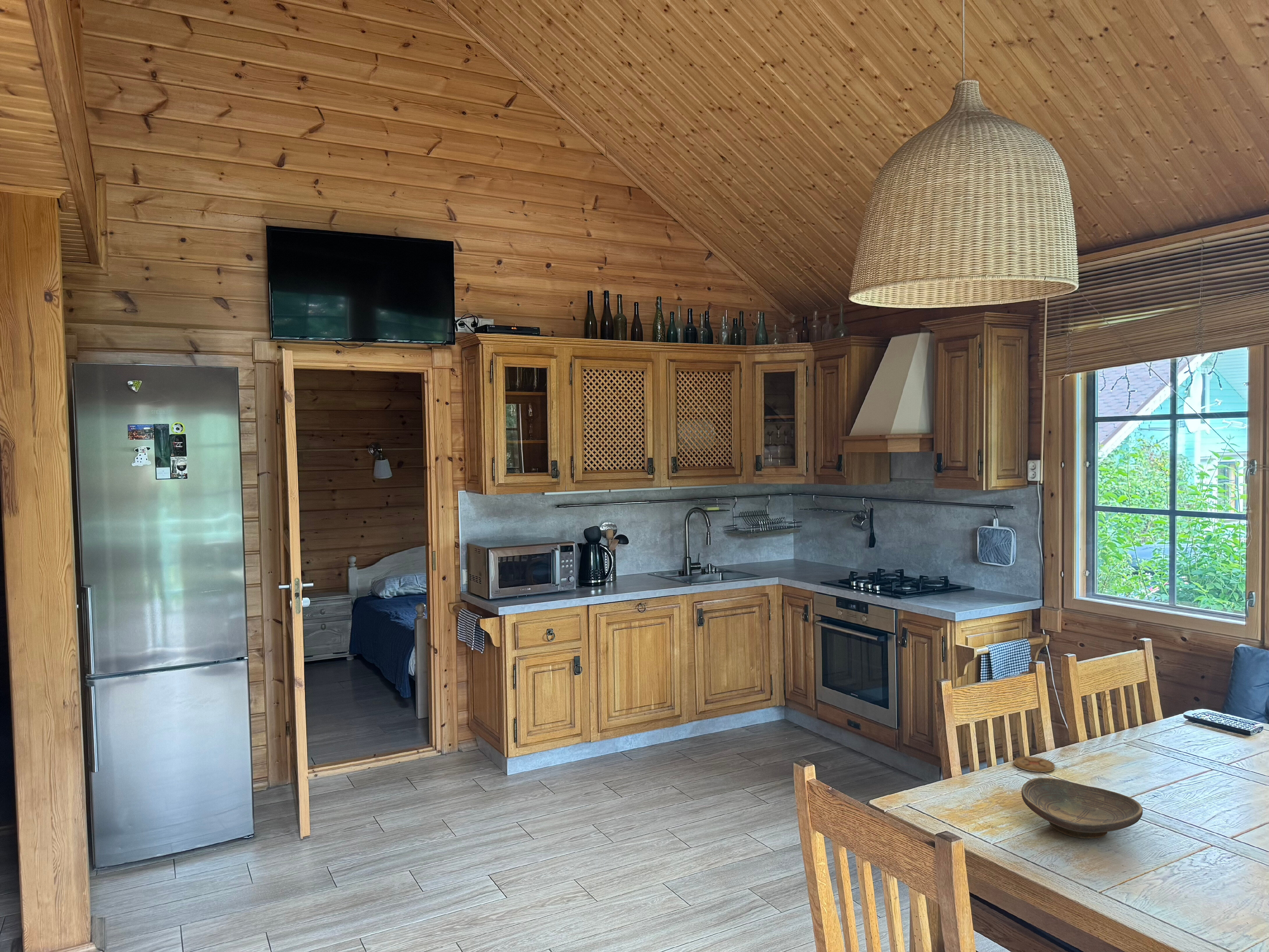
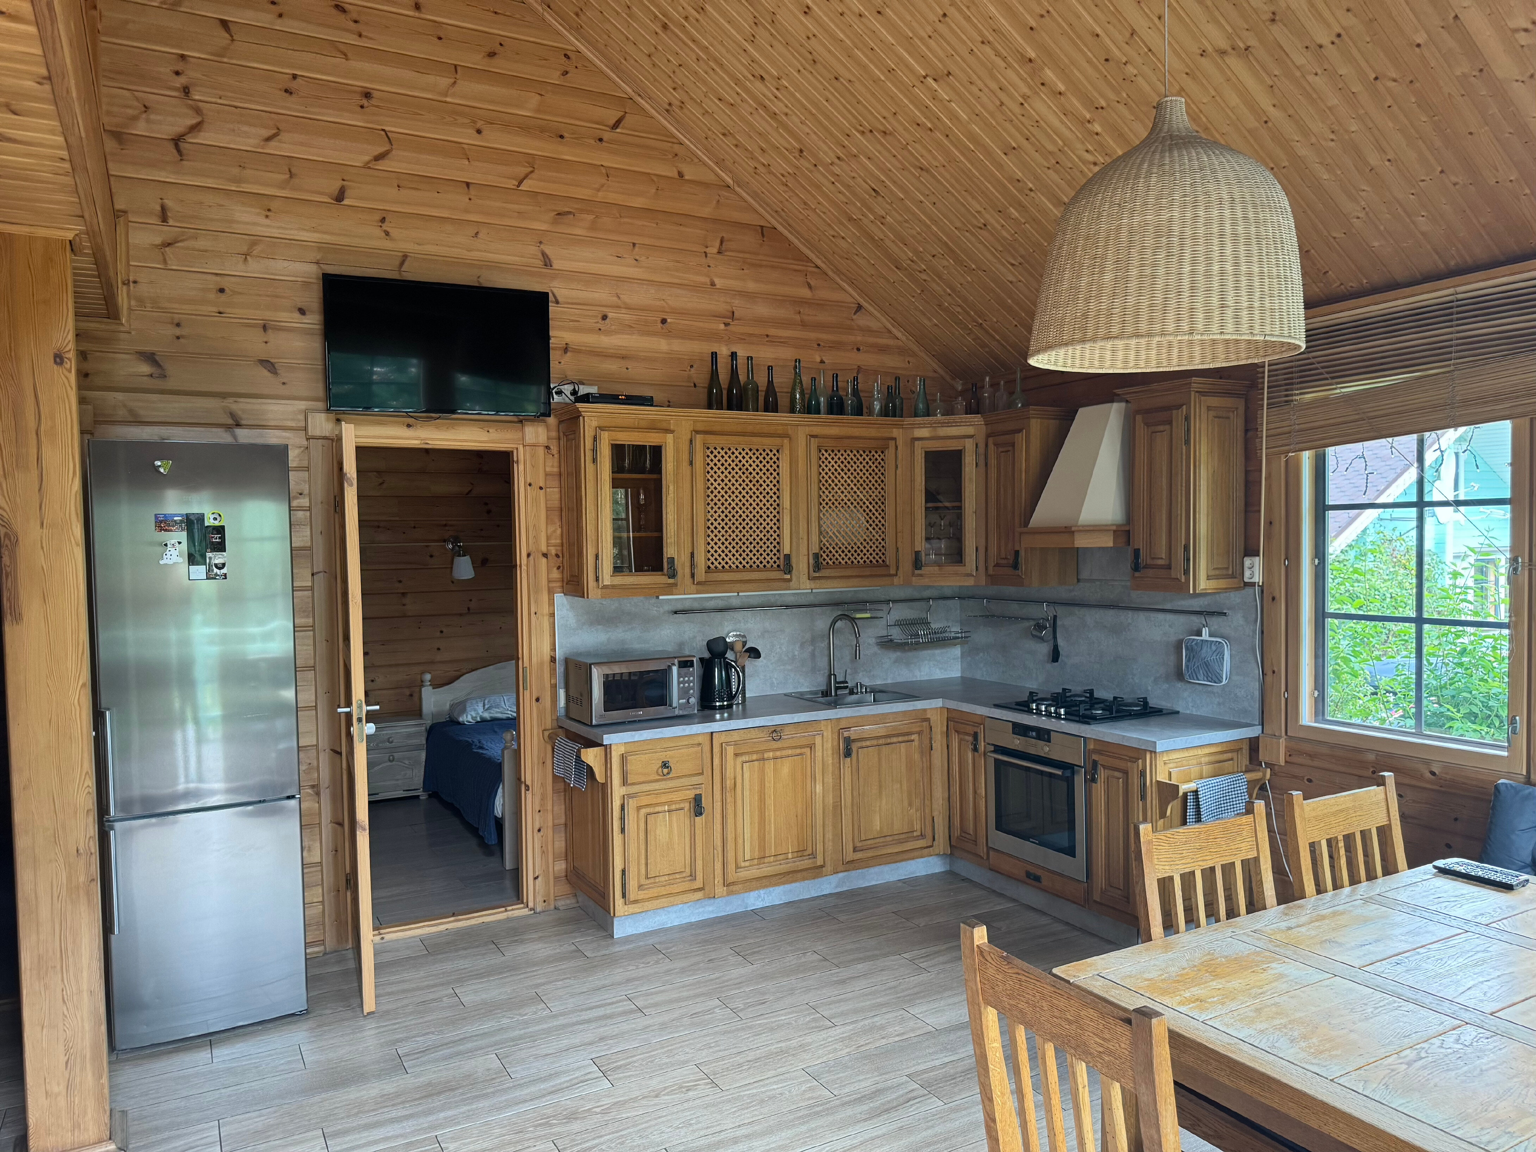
- coaster (1034, 764)
- decorative bowl (1081, 812)
